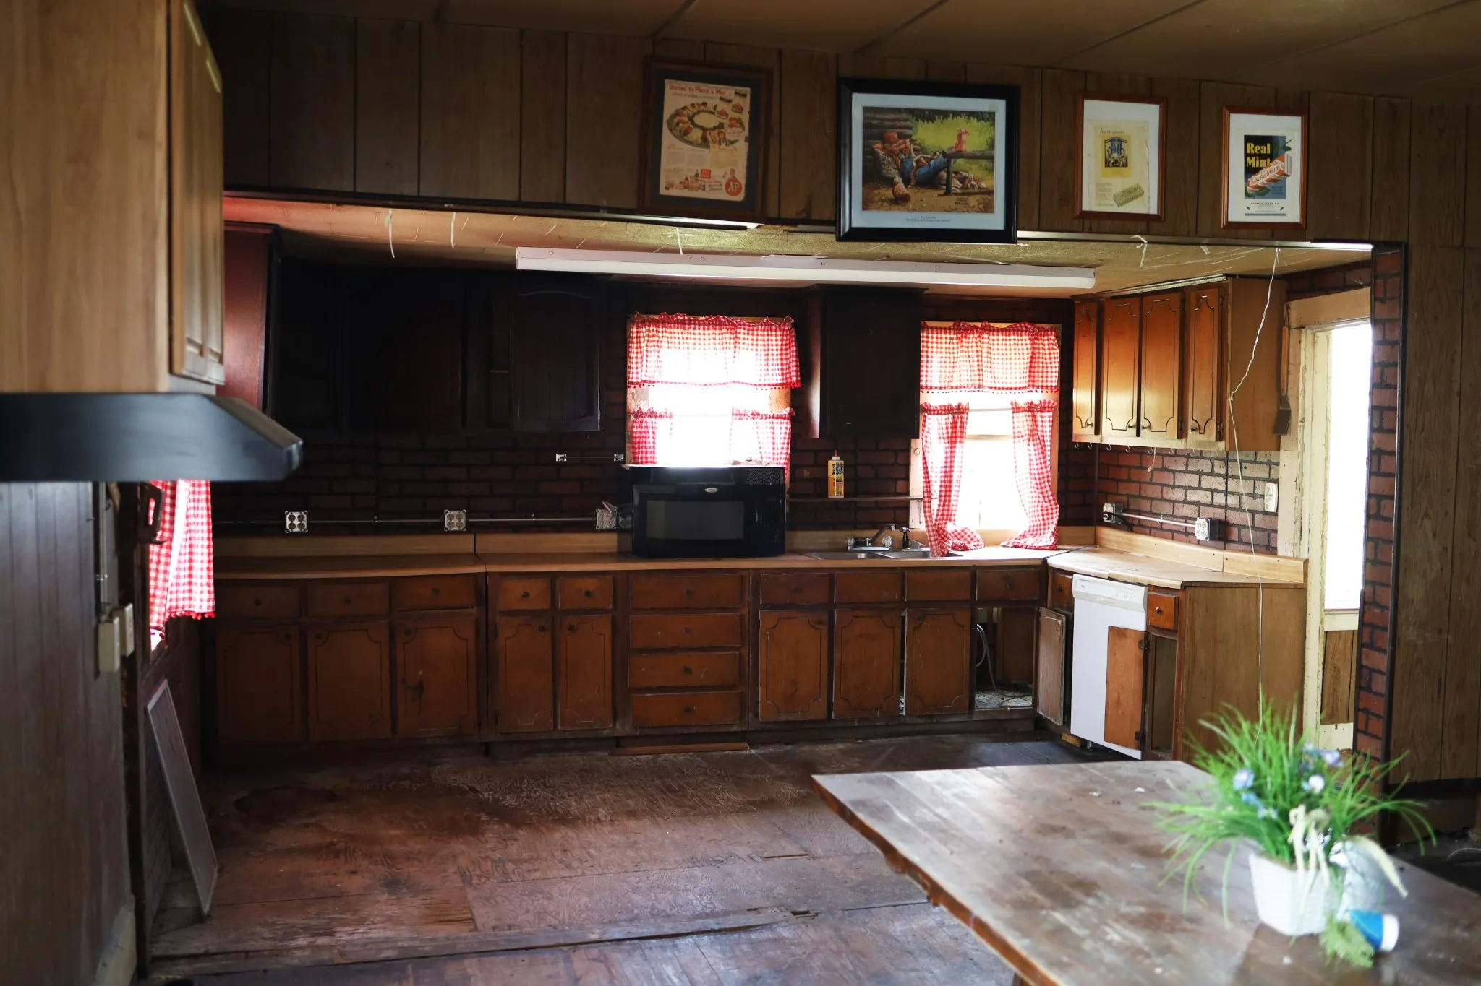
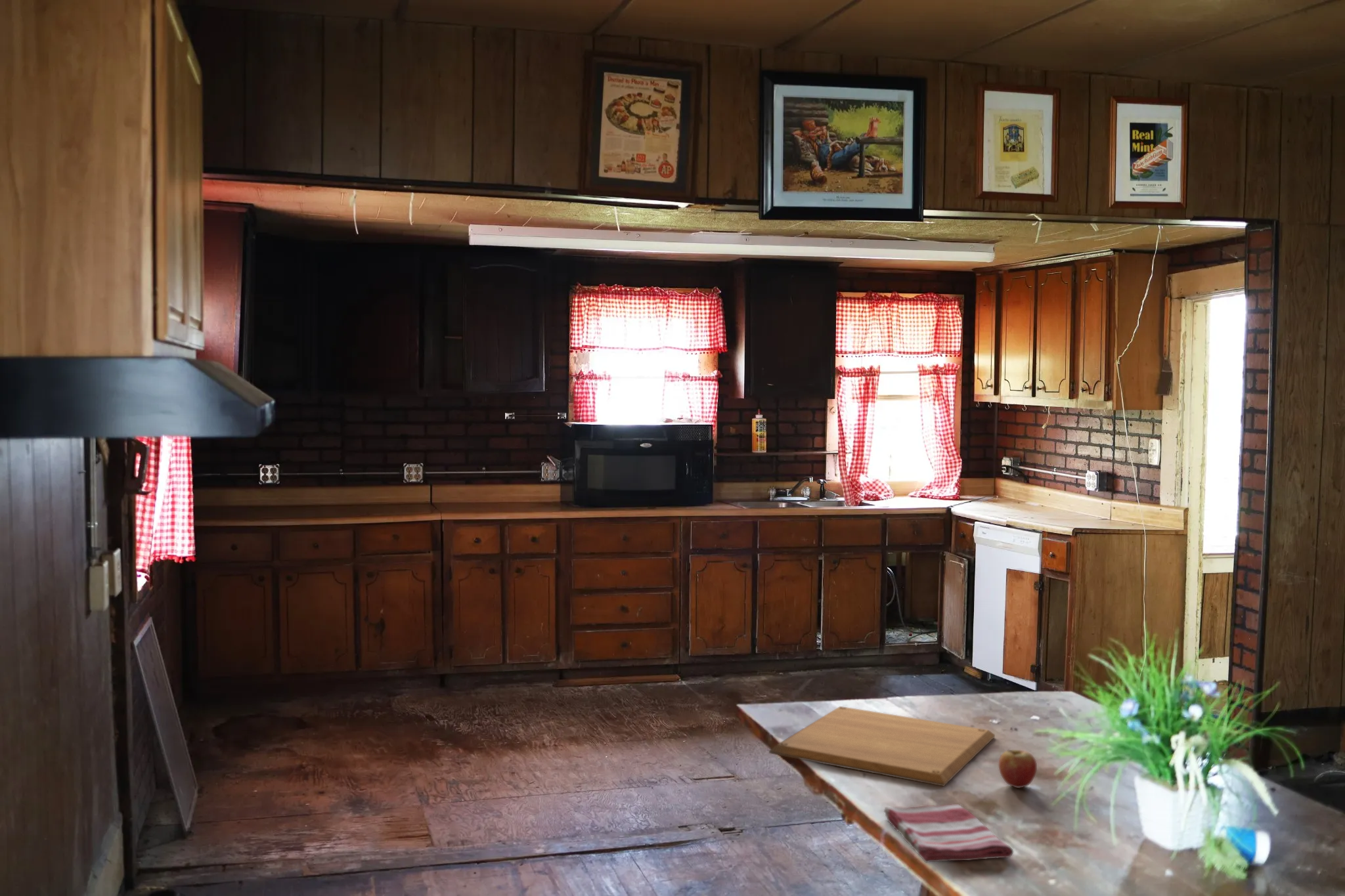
+ dish towel (944, 829)
+ fruit (1017, 767)
+ chopping board (885, 740)
